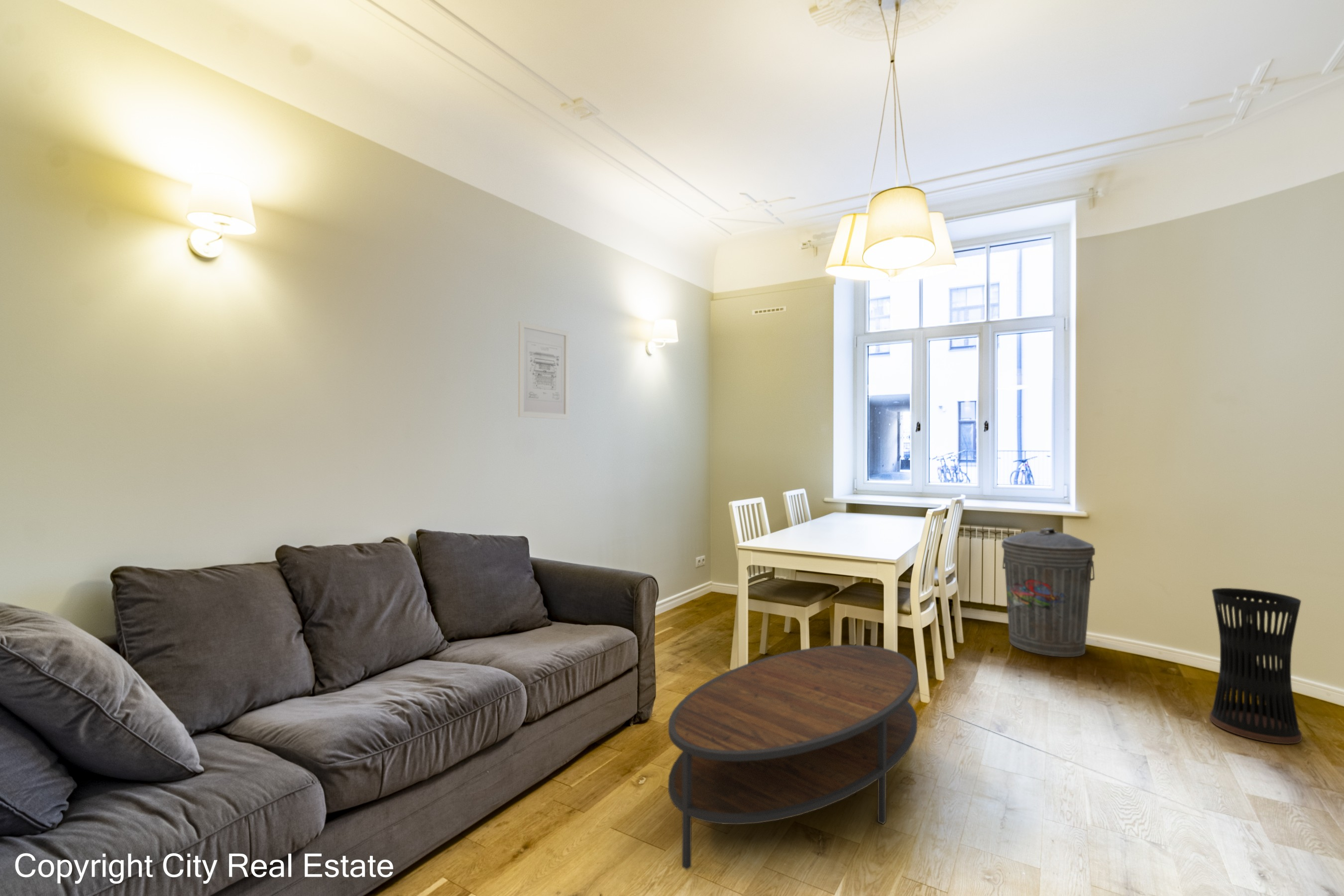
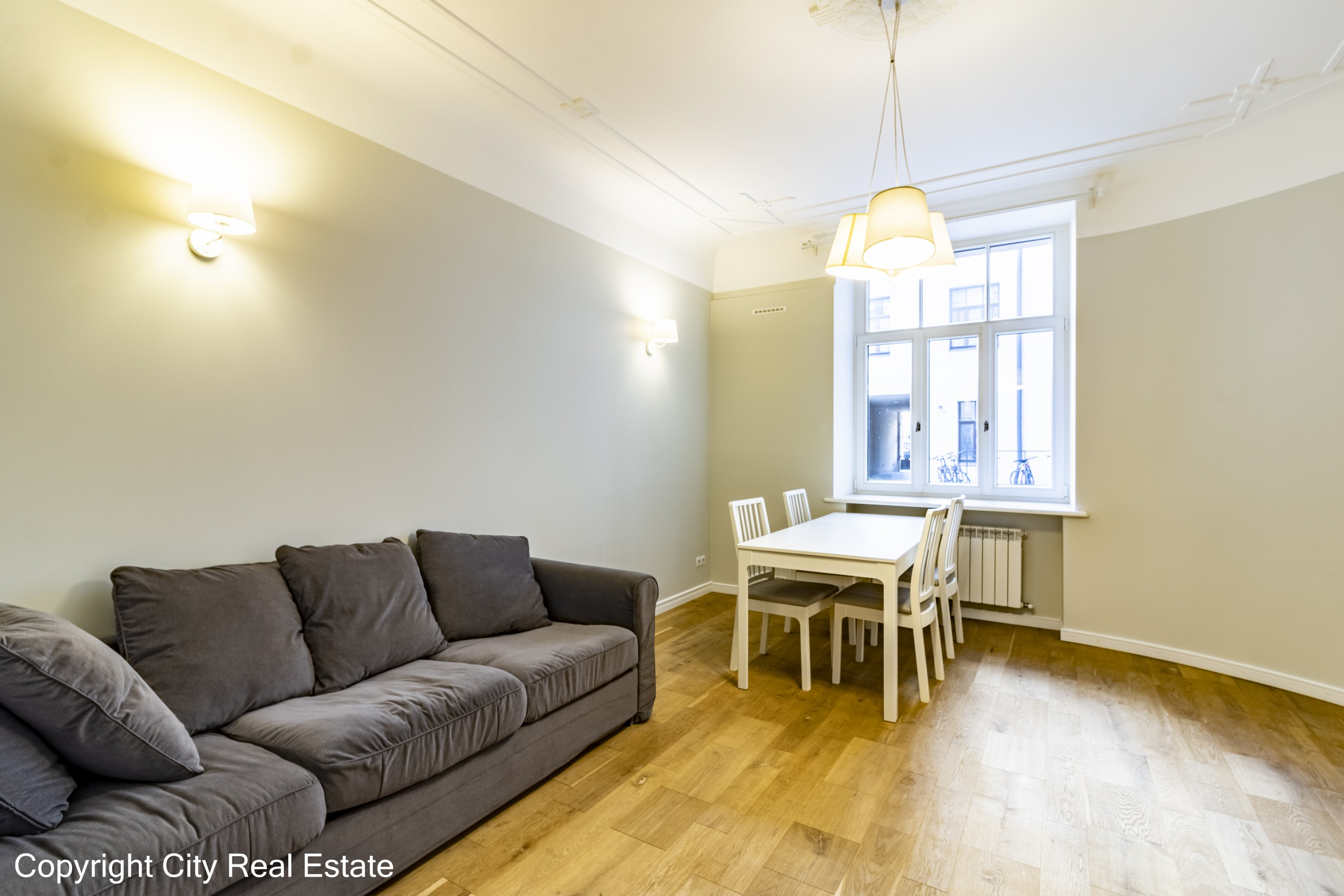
- trash can (1046, 587)
- umbrella stand (1254, 662)
- wall art (545, 372)
- coffee table (805, 737)
